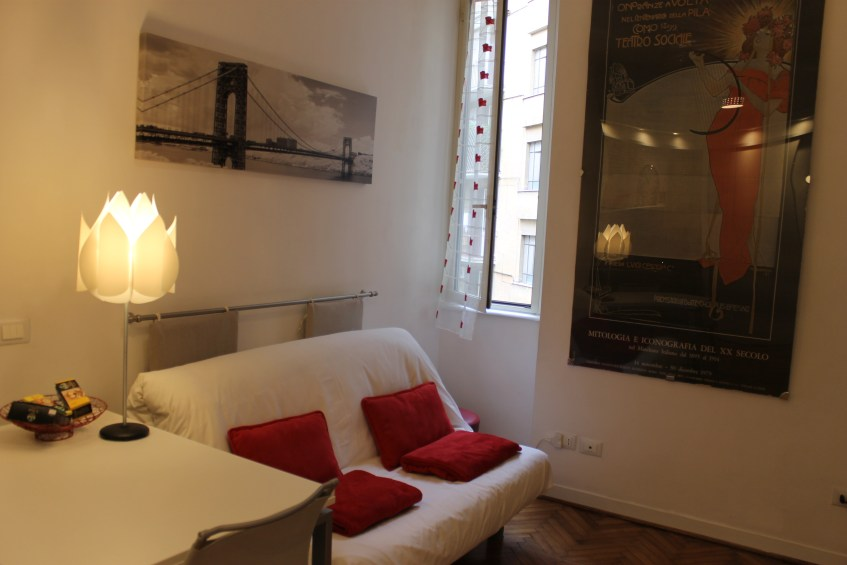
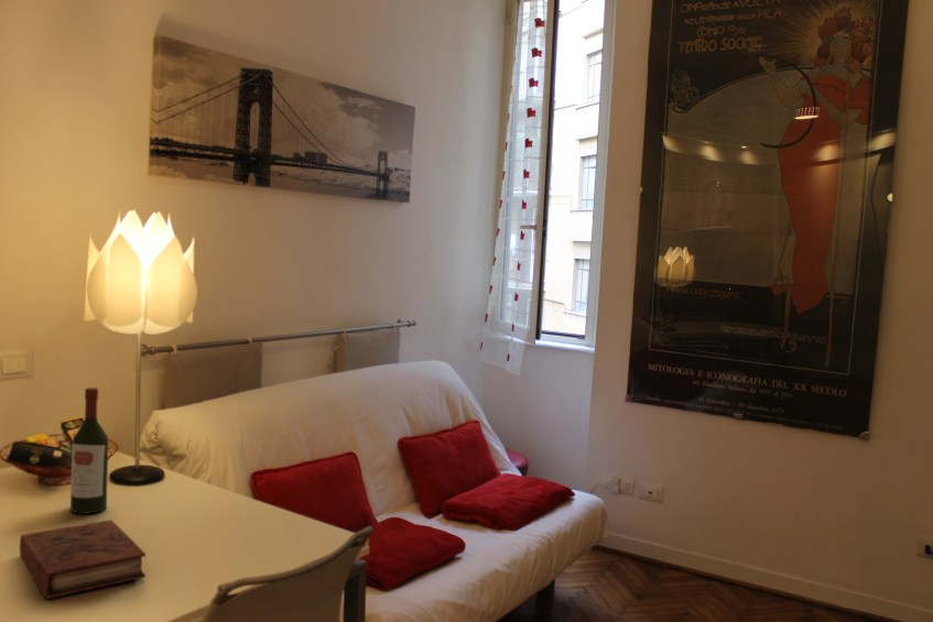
+ wine bottle (89, 448)
+ book (80, 555)
